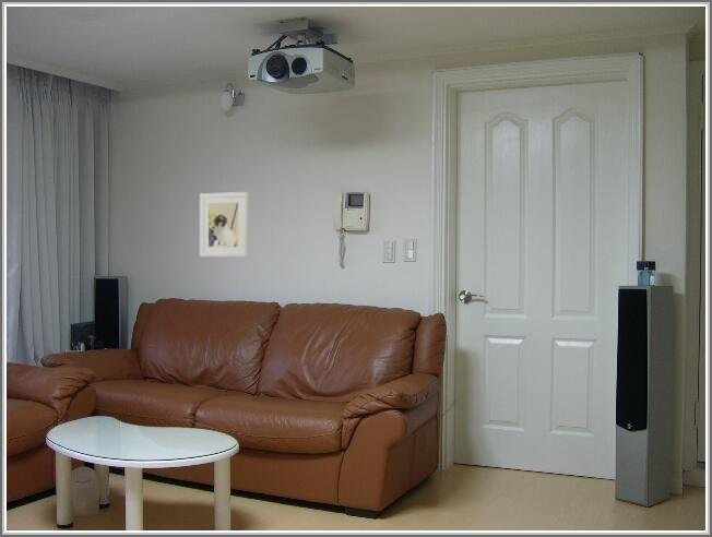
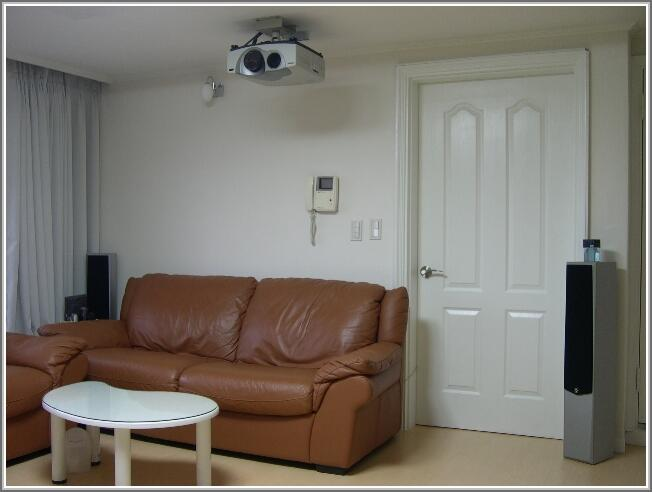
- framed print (223, 225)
